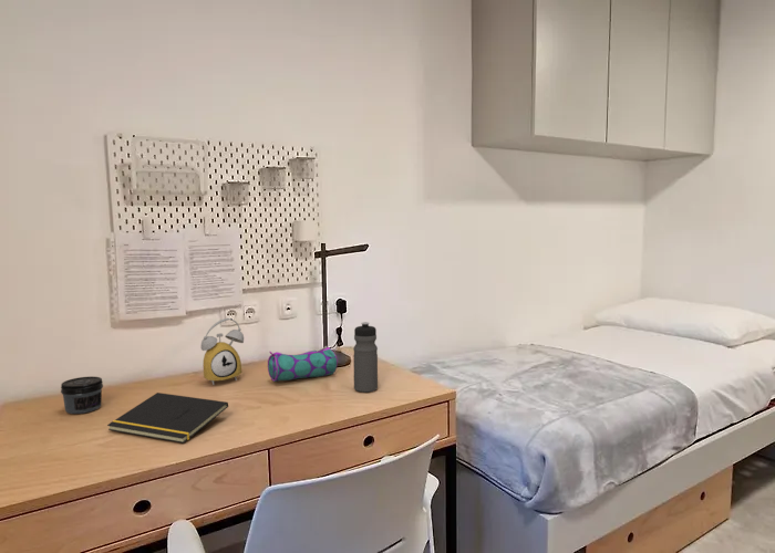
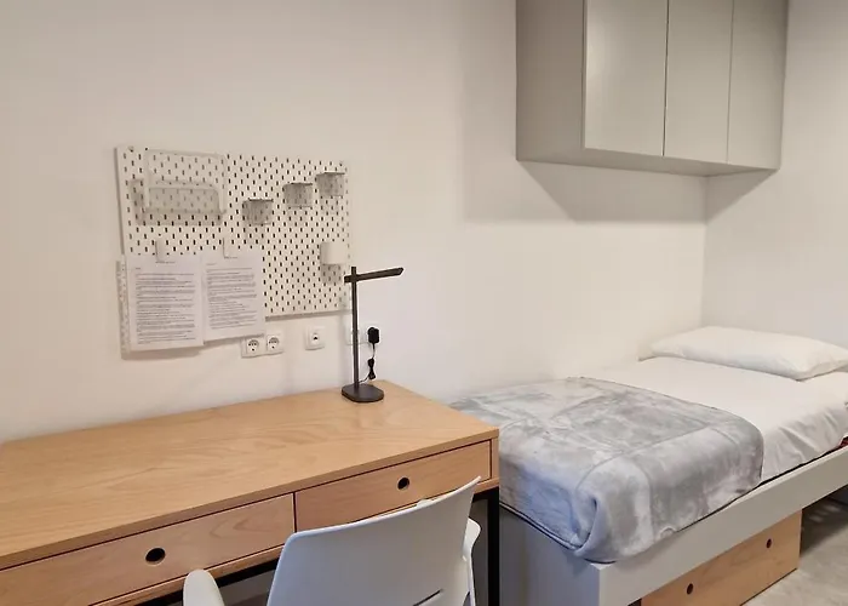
- jar (82, 395)
- notepad (169, 415)
- pencil case (302, 363)
- alarm clock (220, 348)
- water bottle (365, 355)
